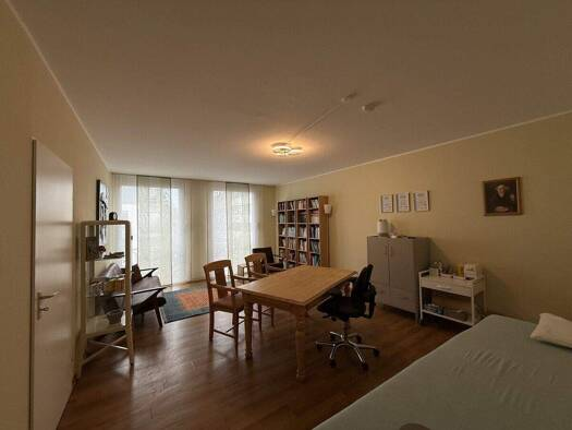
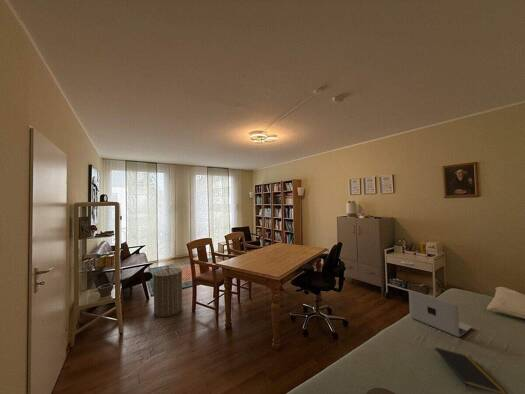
+ notepad (467, 368)
+ laundry hamper (168, 287)
+ laptop (438, 308)
